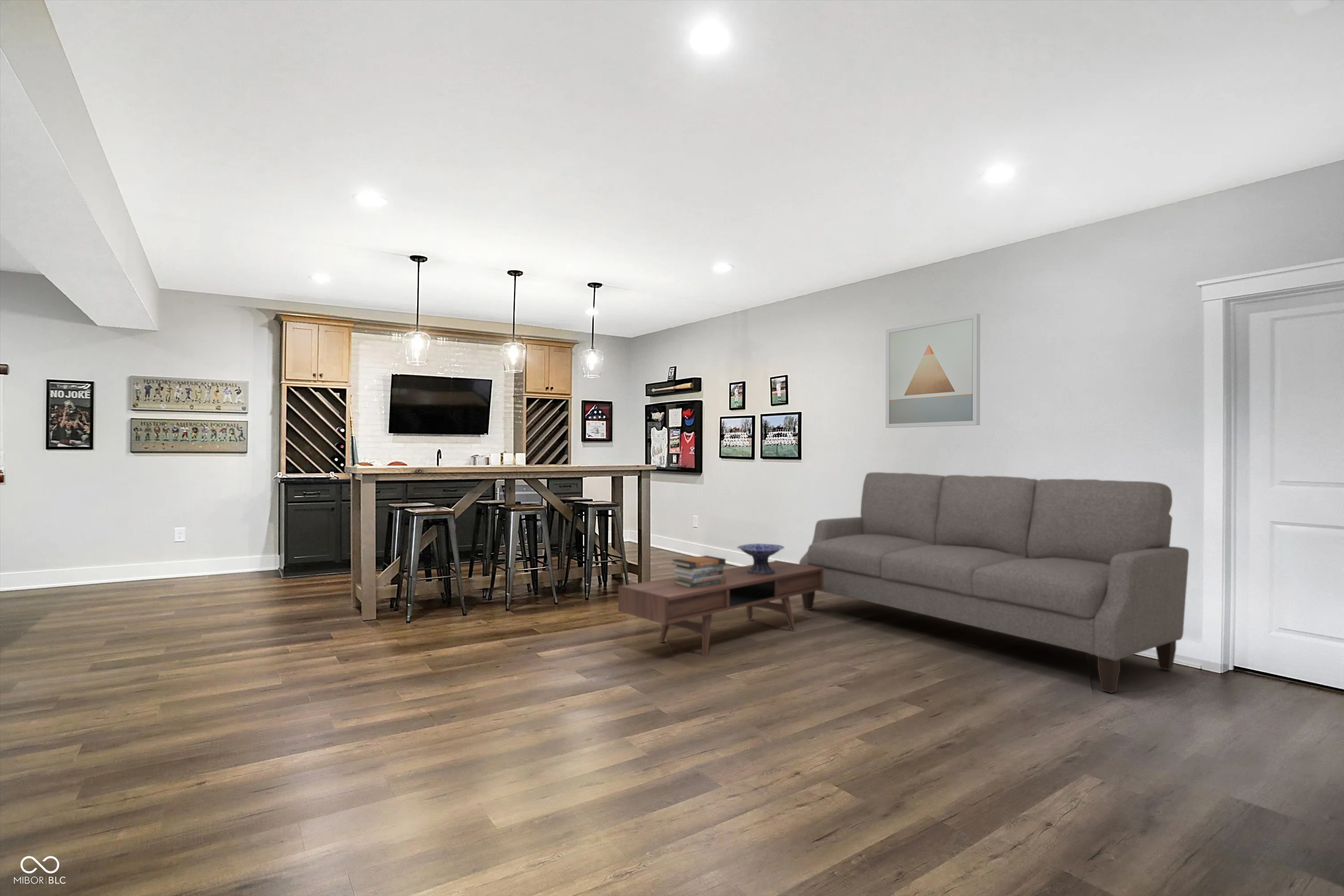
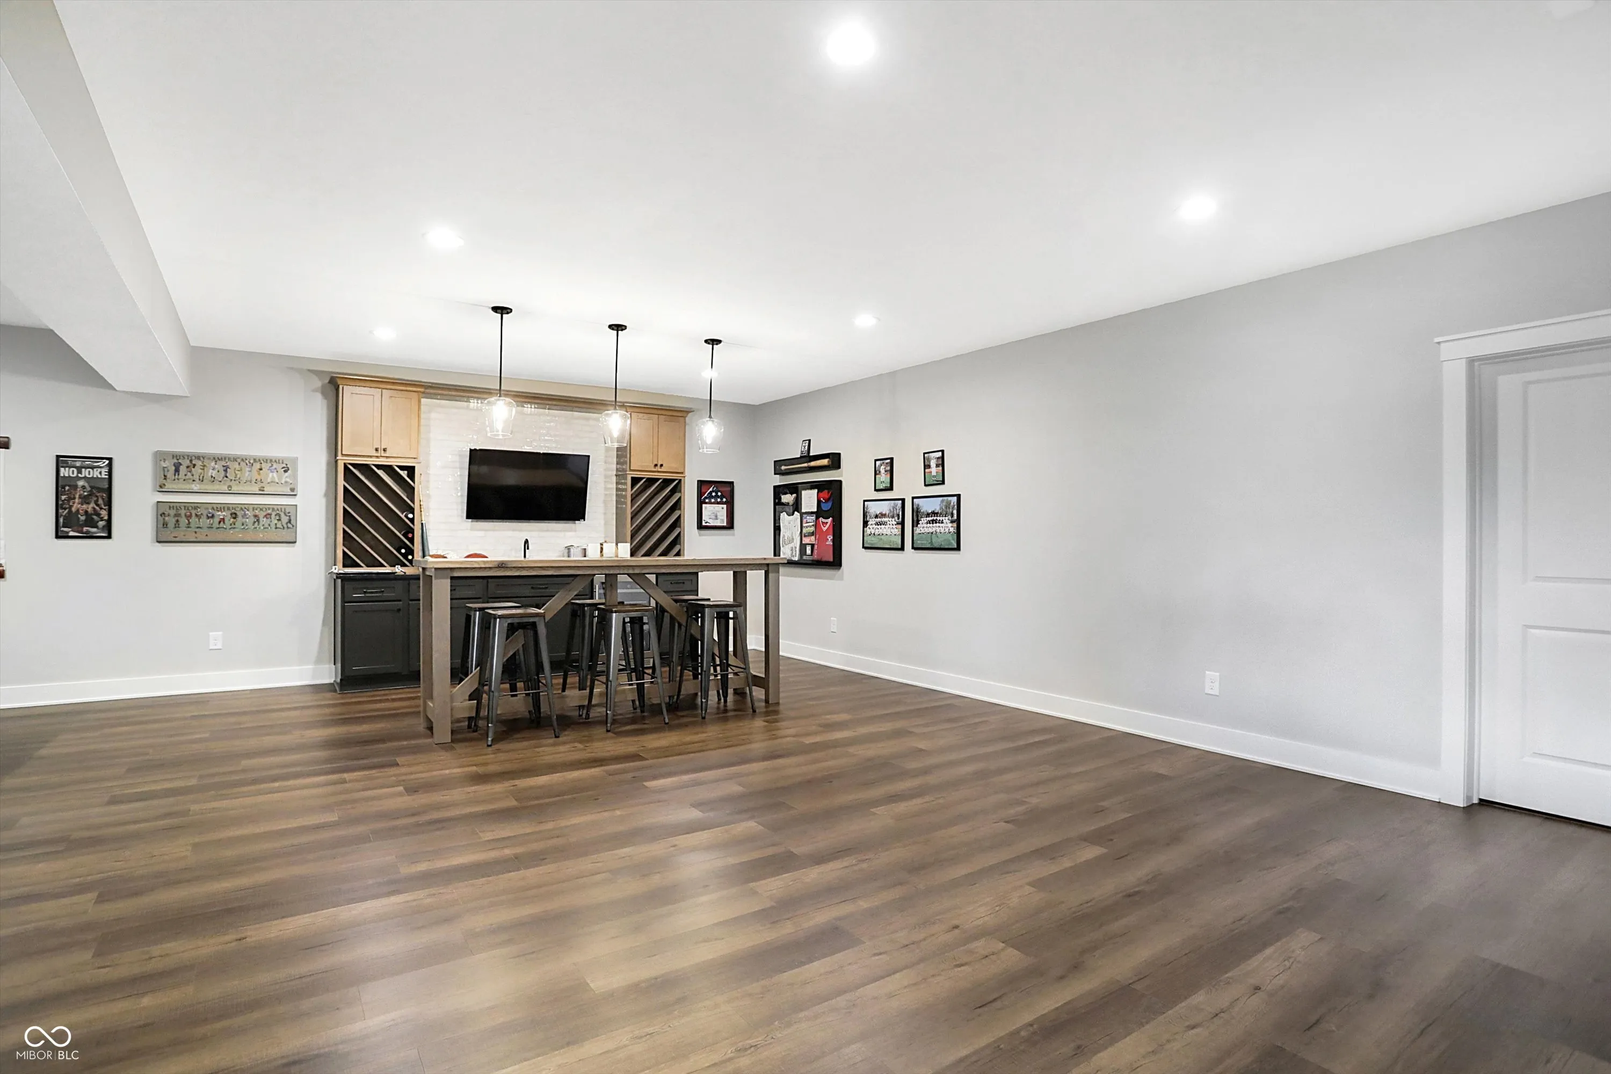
- sofa (964, 555)
- book stack (699, 570)
- decorative bowl (760, 558)
- wall art (930, 374)
- coffee table (728, 606)
